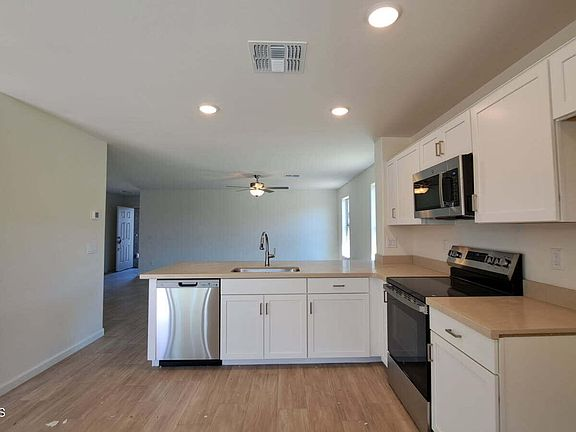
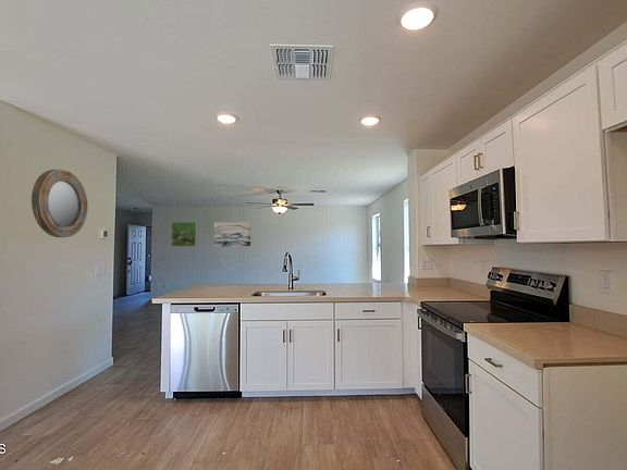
+ home mirror (62, 203)
+ wall art (232, 234)
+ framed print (183, 234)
